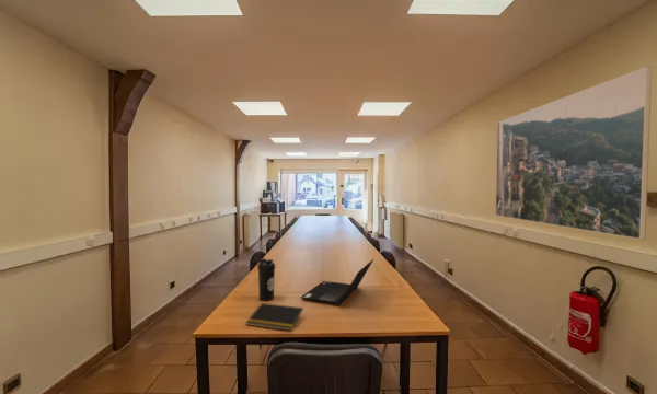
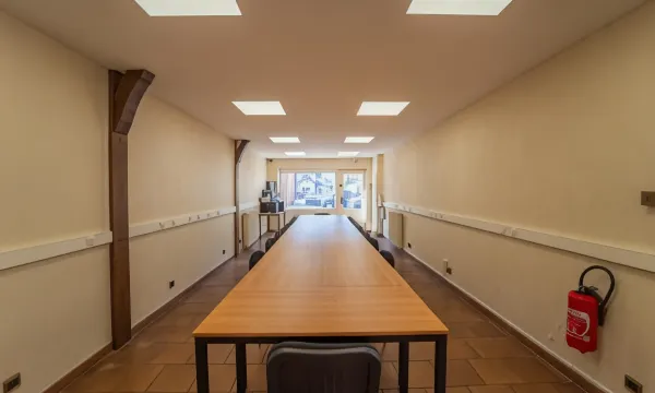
- water bottle (266, 278)
- notepad (275, 315)
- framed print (550, 163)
- laptop computer (338, 282)
